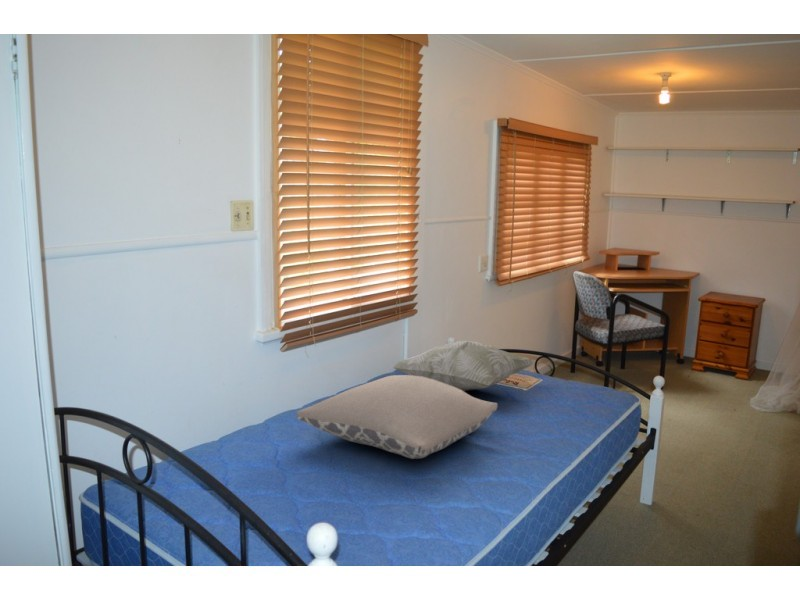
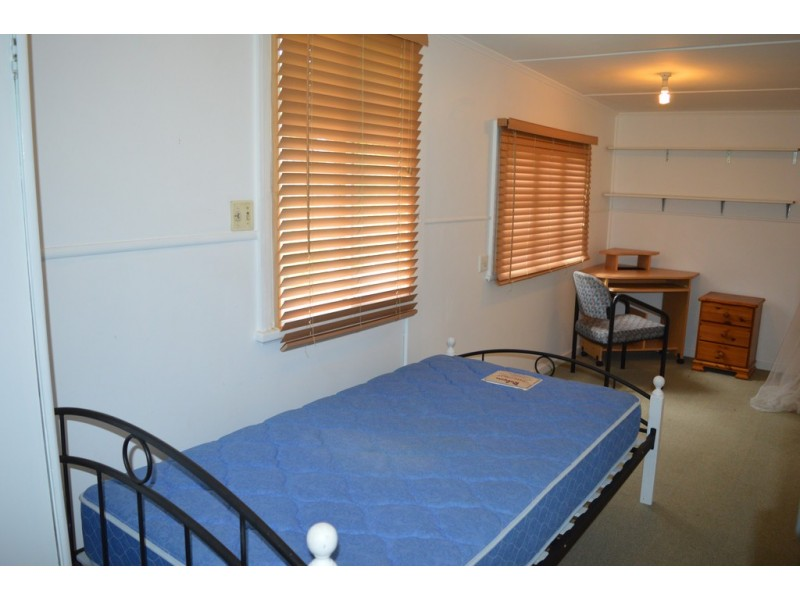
- decorative pillow (465, 364)
- pillow (399, 410)
